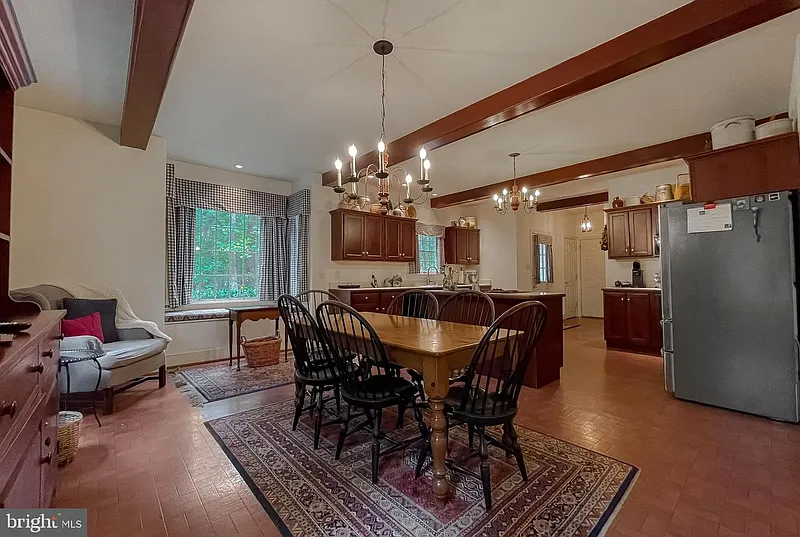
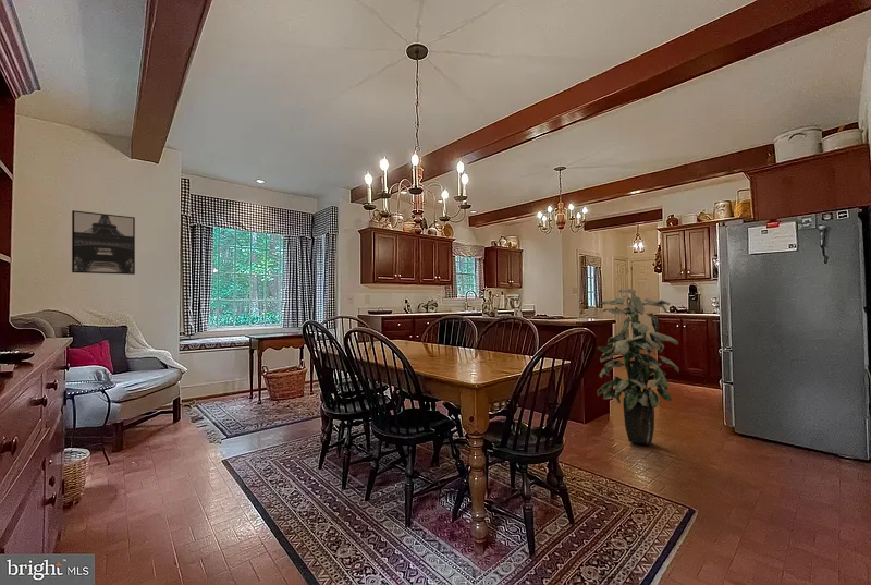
+ wall art (105, 243)
+ indoor plant (633, 364)
